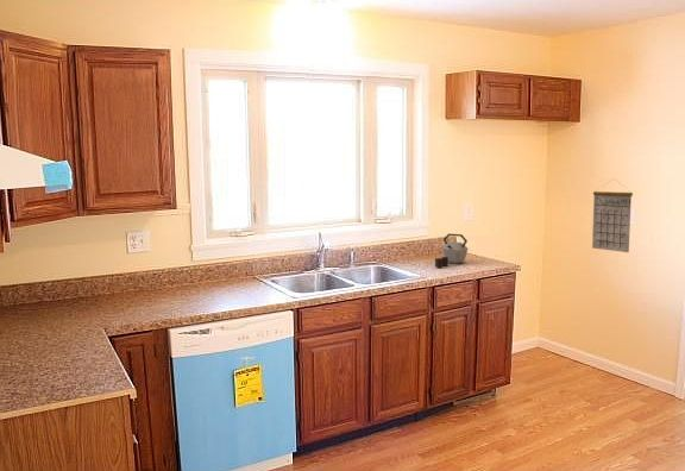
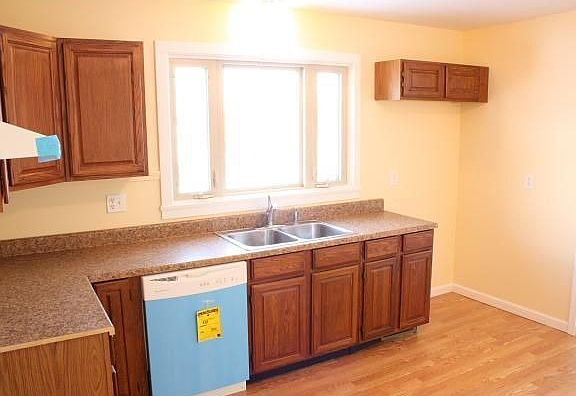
- calendar (611, 214)
- kettle (448, 250)
